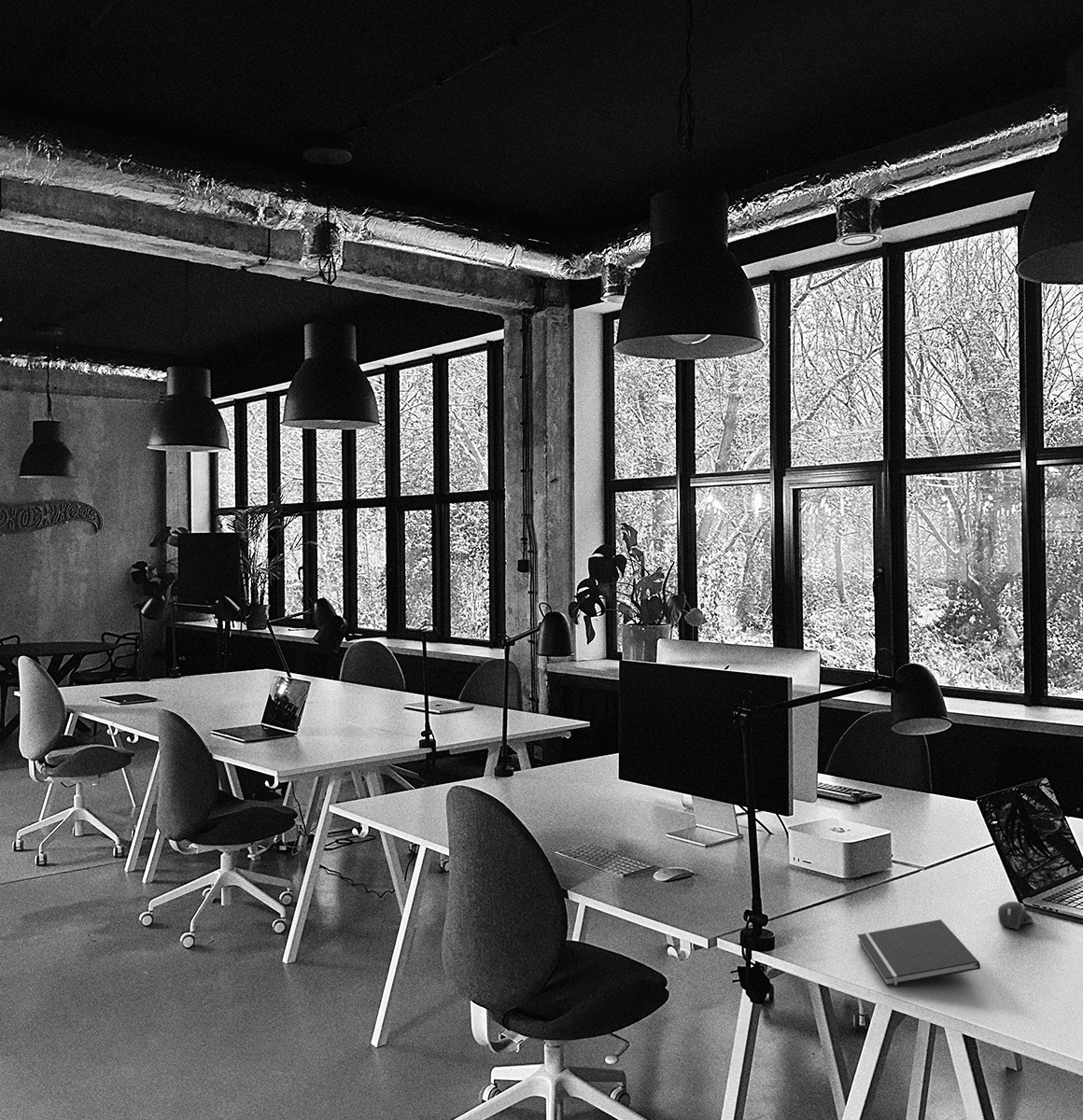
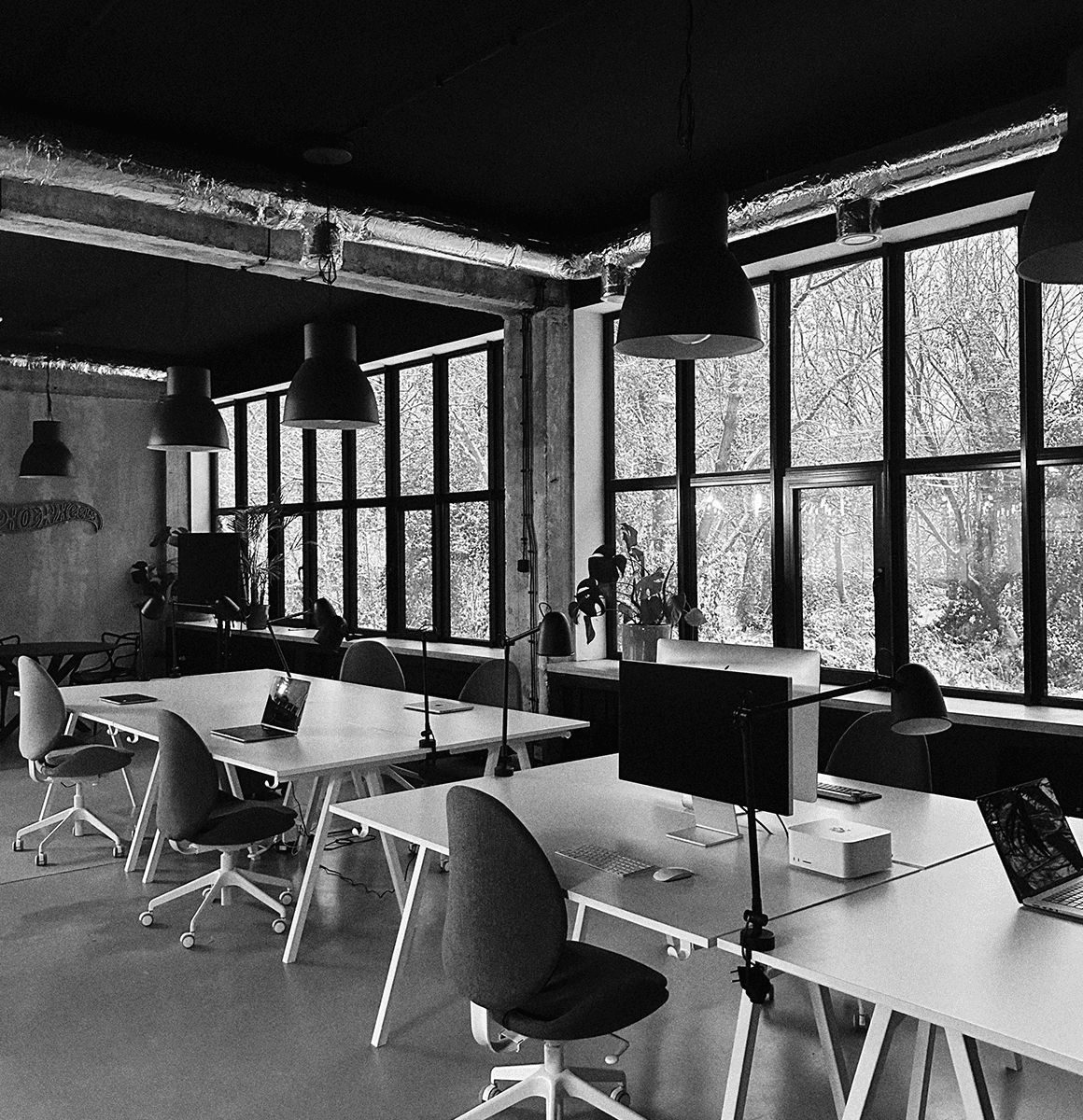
- notepad (915, 950)
- computer mouse (1015, 912)
